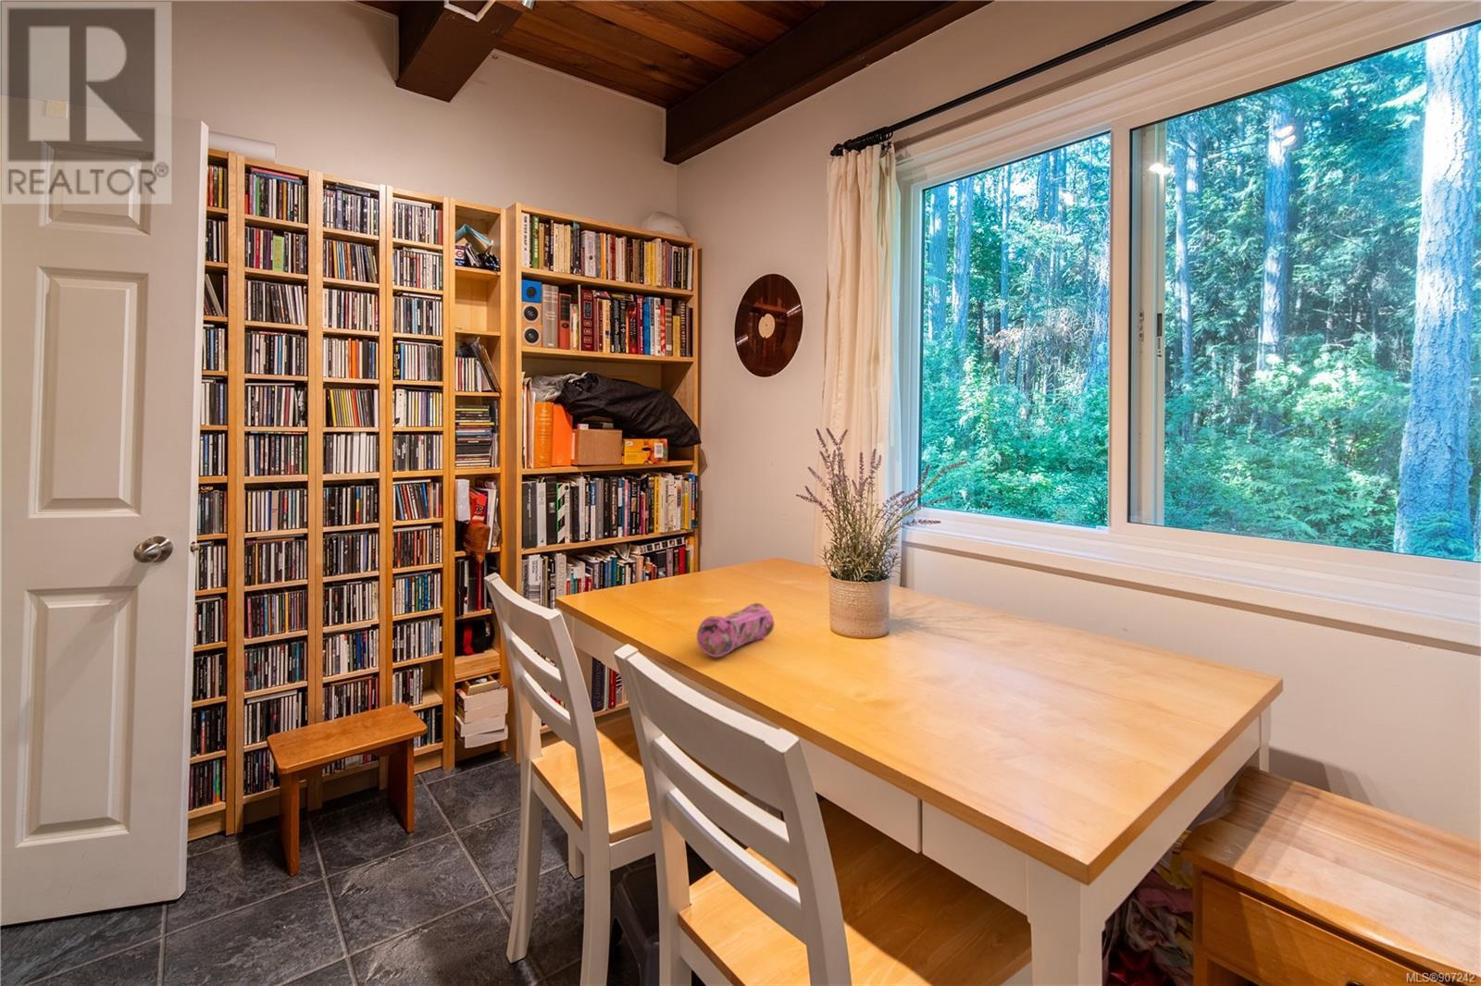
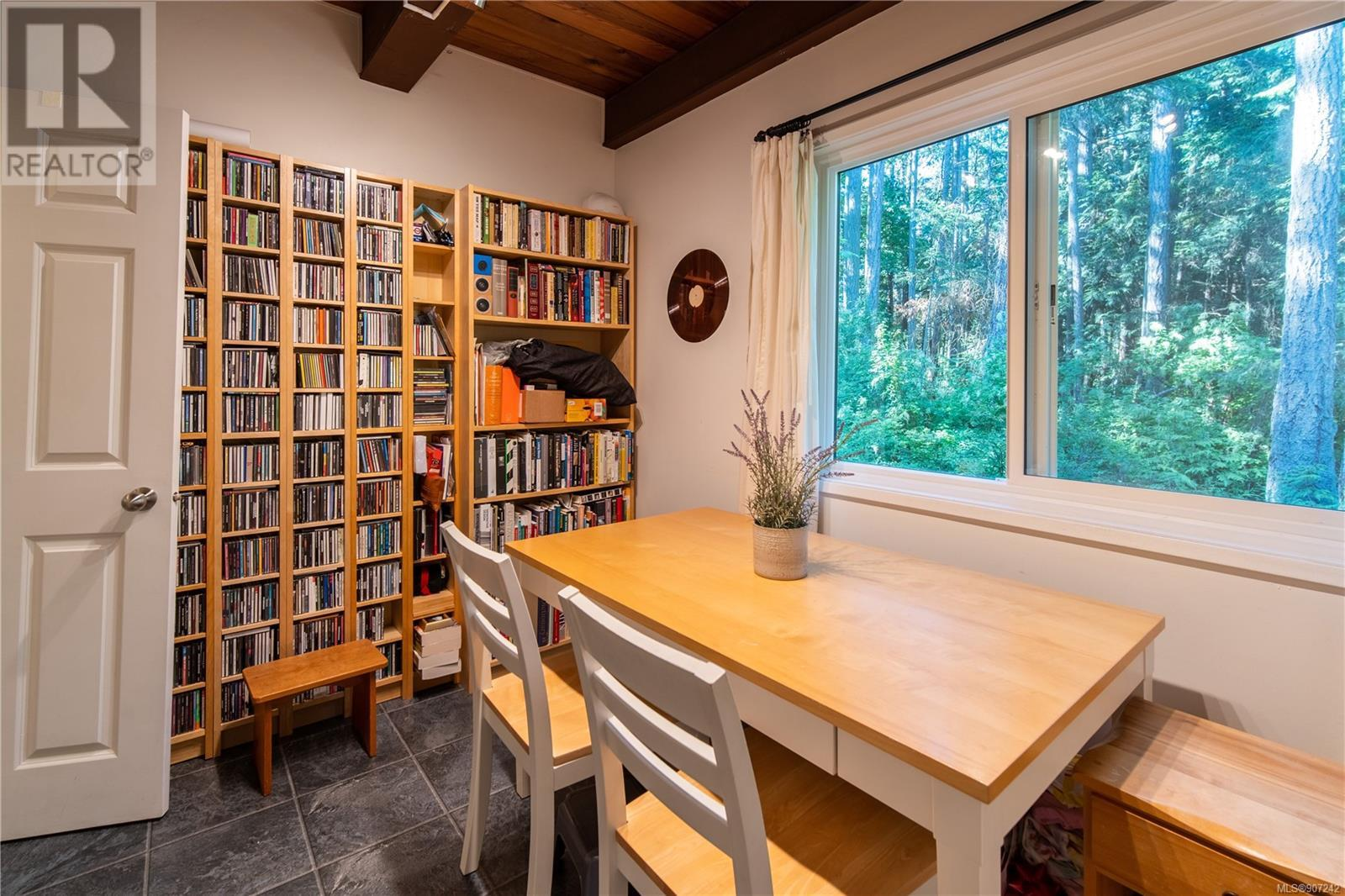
- pencil case (737, 628)
